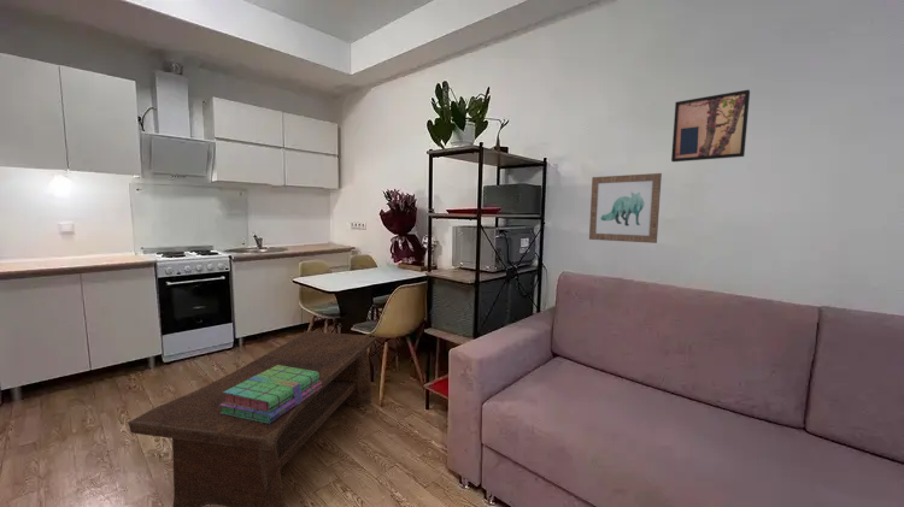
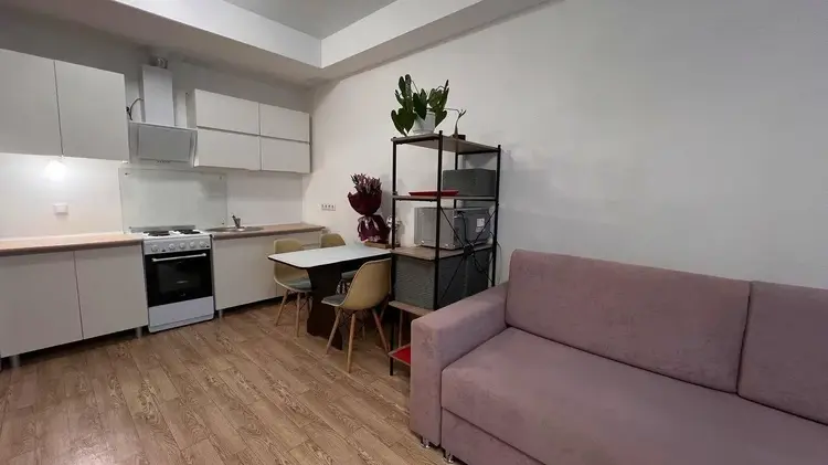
- stack of books (274, 390)
- wall art (708, 128)
- coffee table (290, 408)
- wall art (622, 208)
